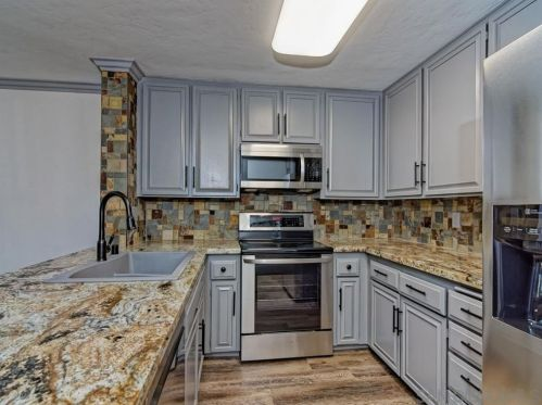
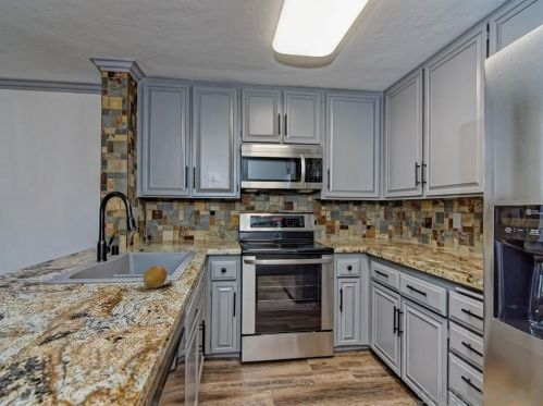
+ fruit (155, 276)
